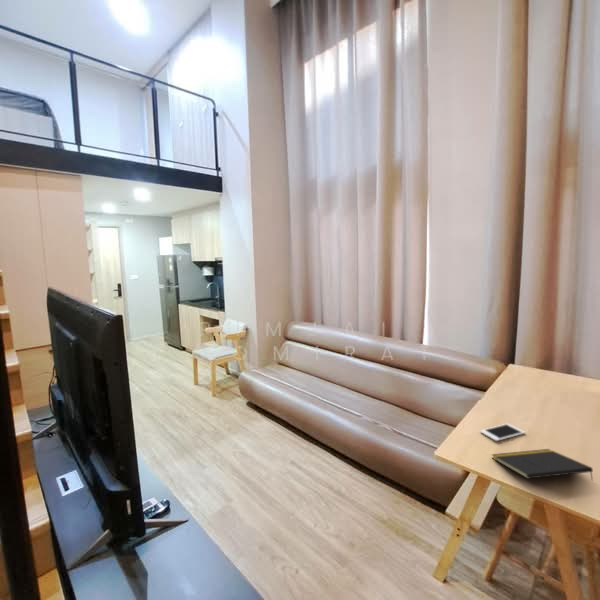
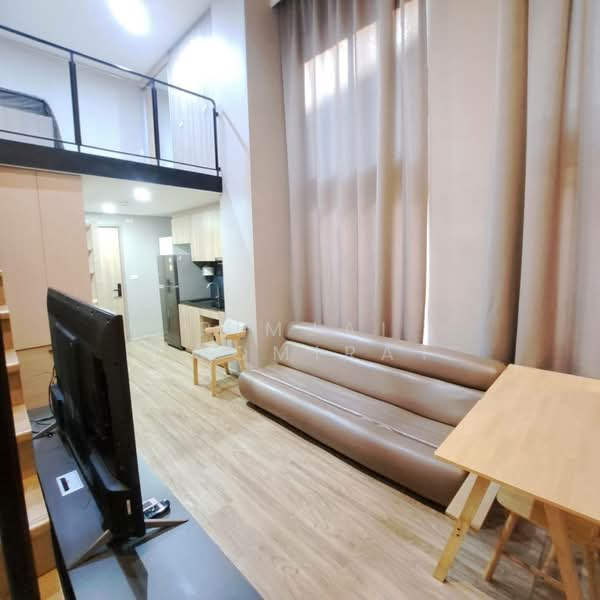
- notepad (538, 462)
- cell phone (502, 432)
